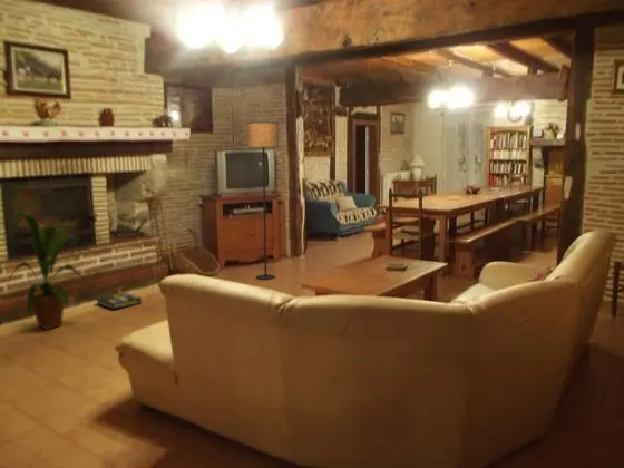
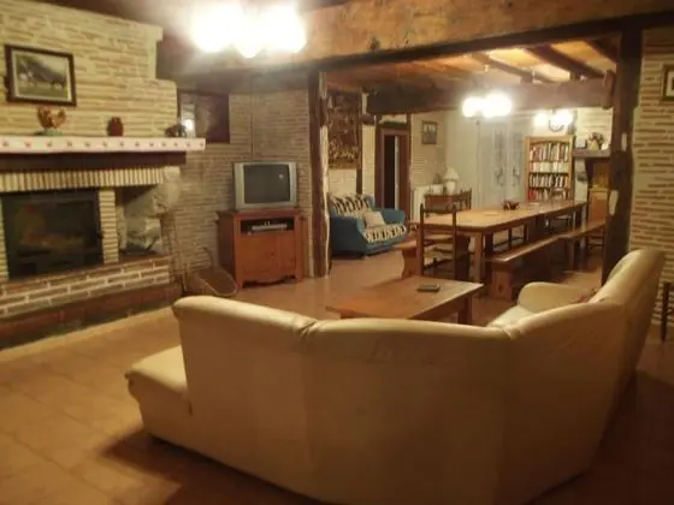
- floor lamp (264, 202)
- house plant (53, 265)
- box (119, 300)
